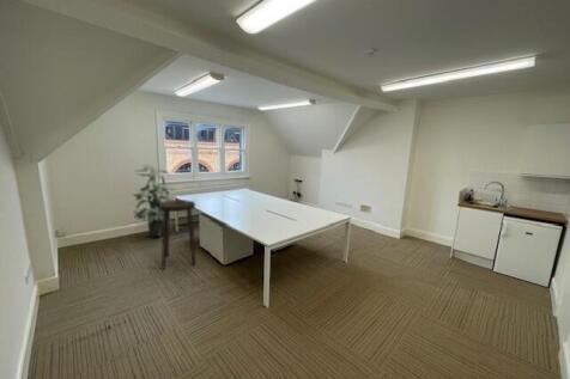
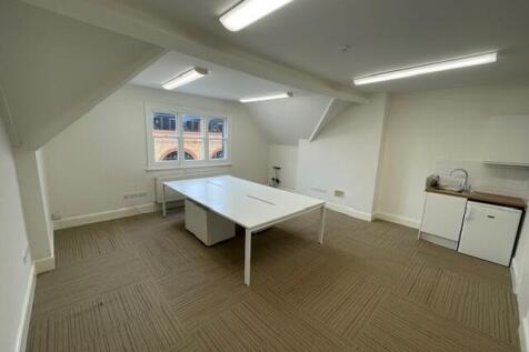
- indoor plant (152, 201)
- stool (178, 232)
